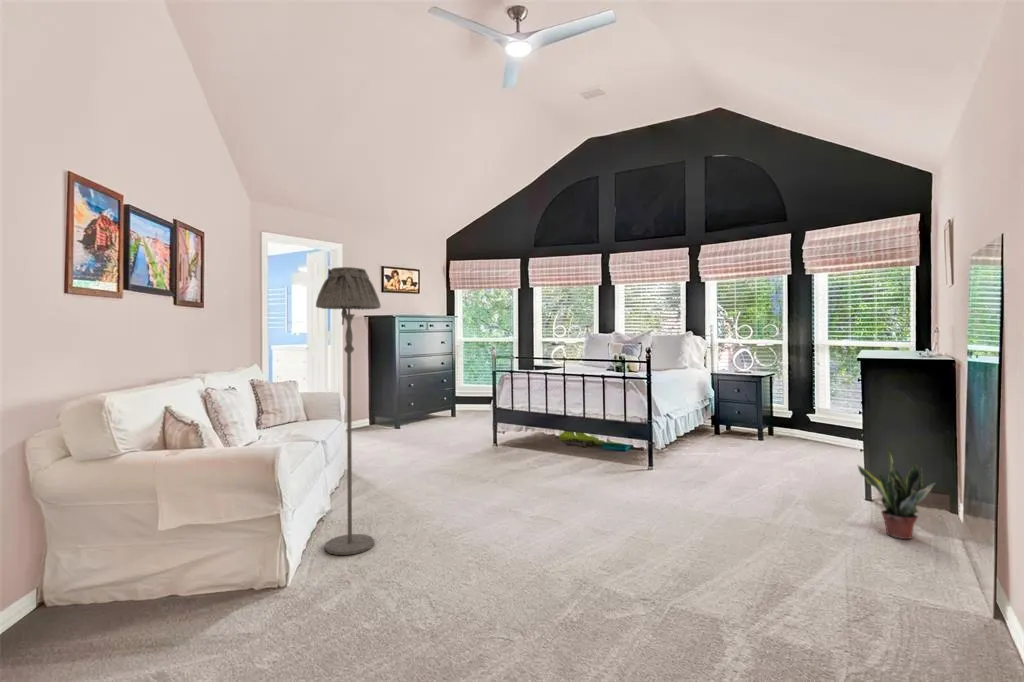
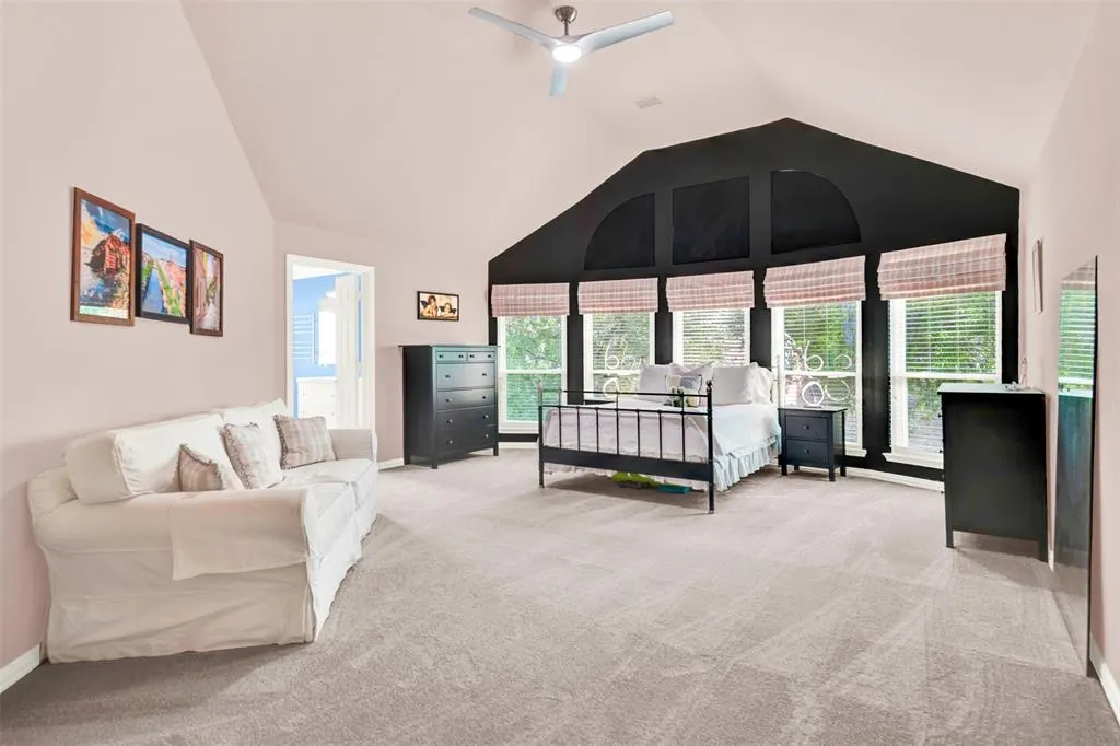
- floor lamp (349, 407)
- potted plant (894, 495)
